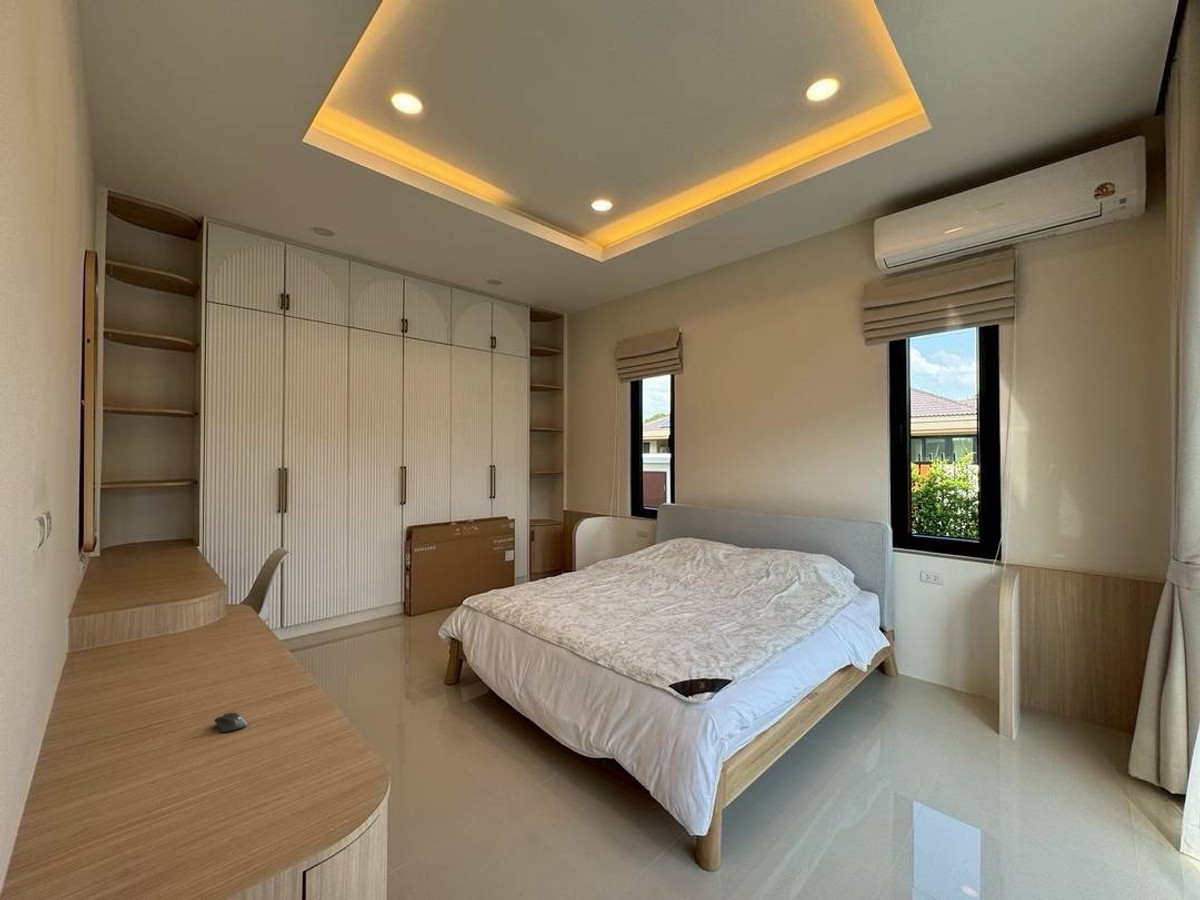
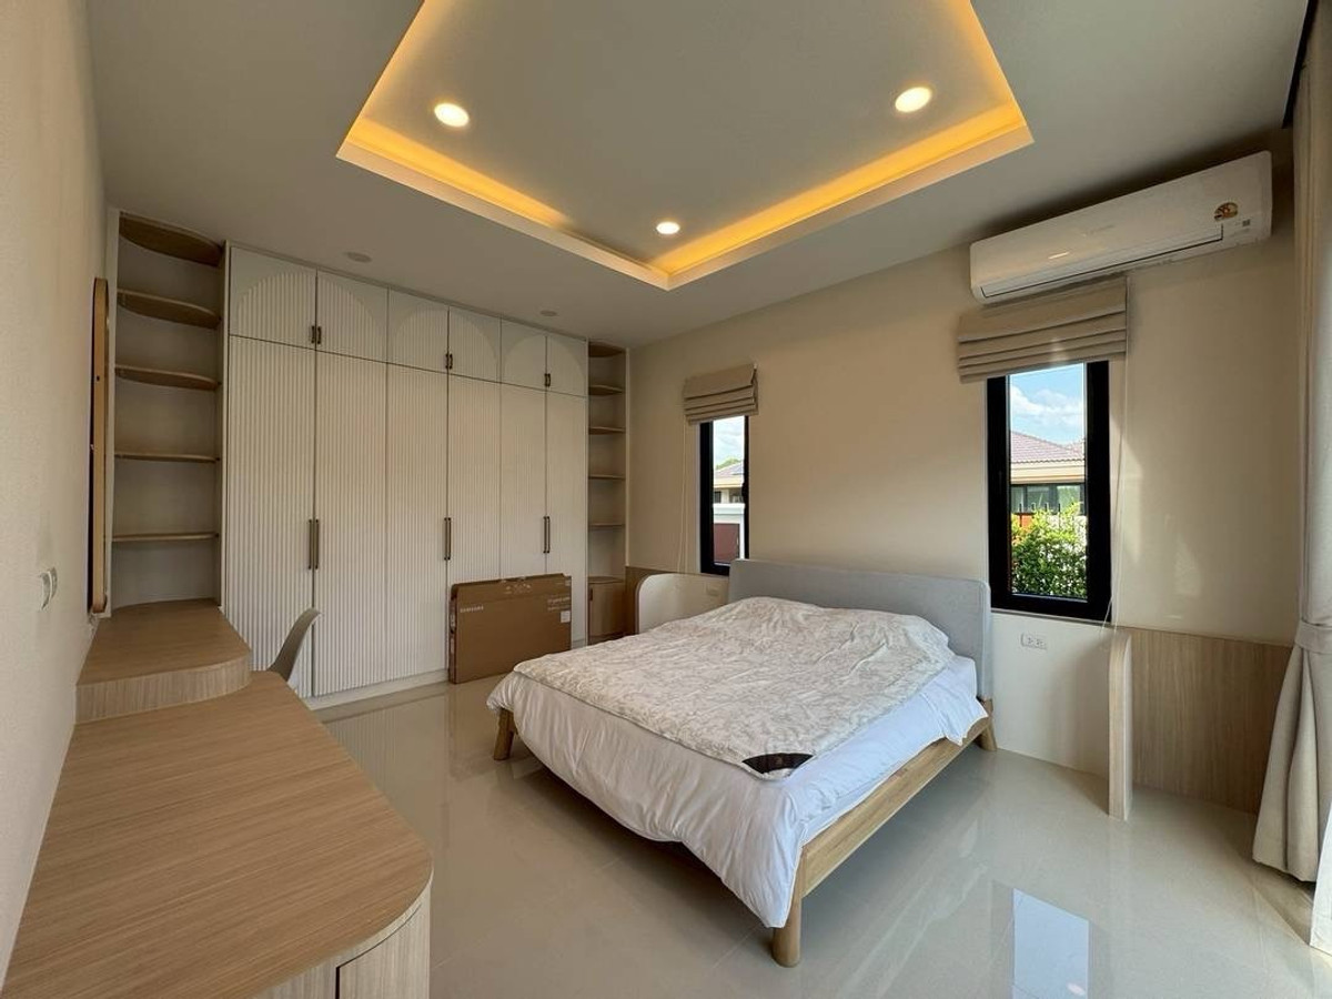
- computer mouse (230, 719)
